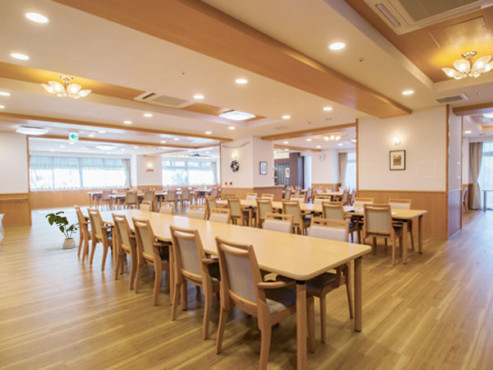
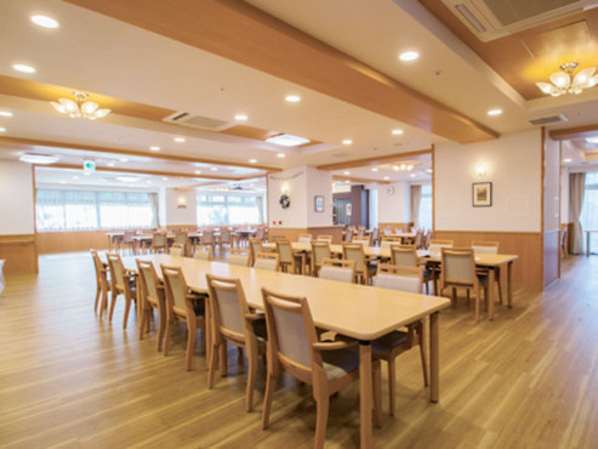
- house plant (63, 230)
